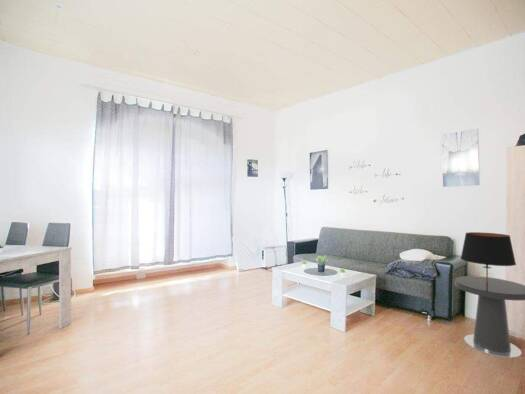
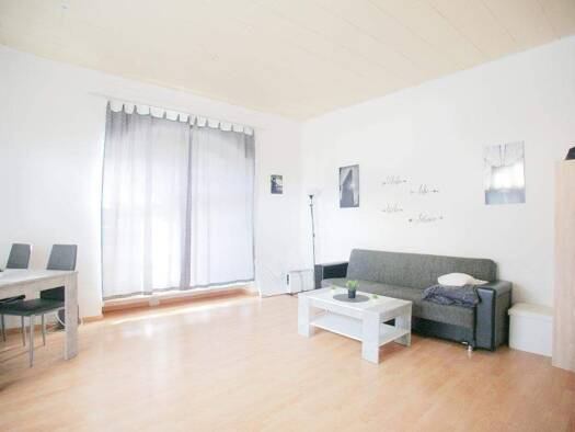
- side table (491, 314)
- table lamp (487, 258)
